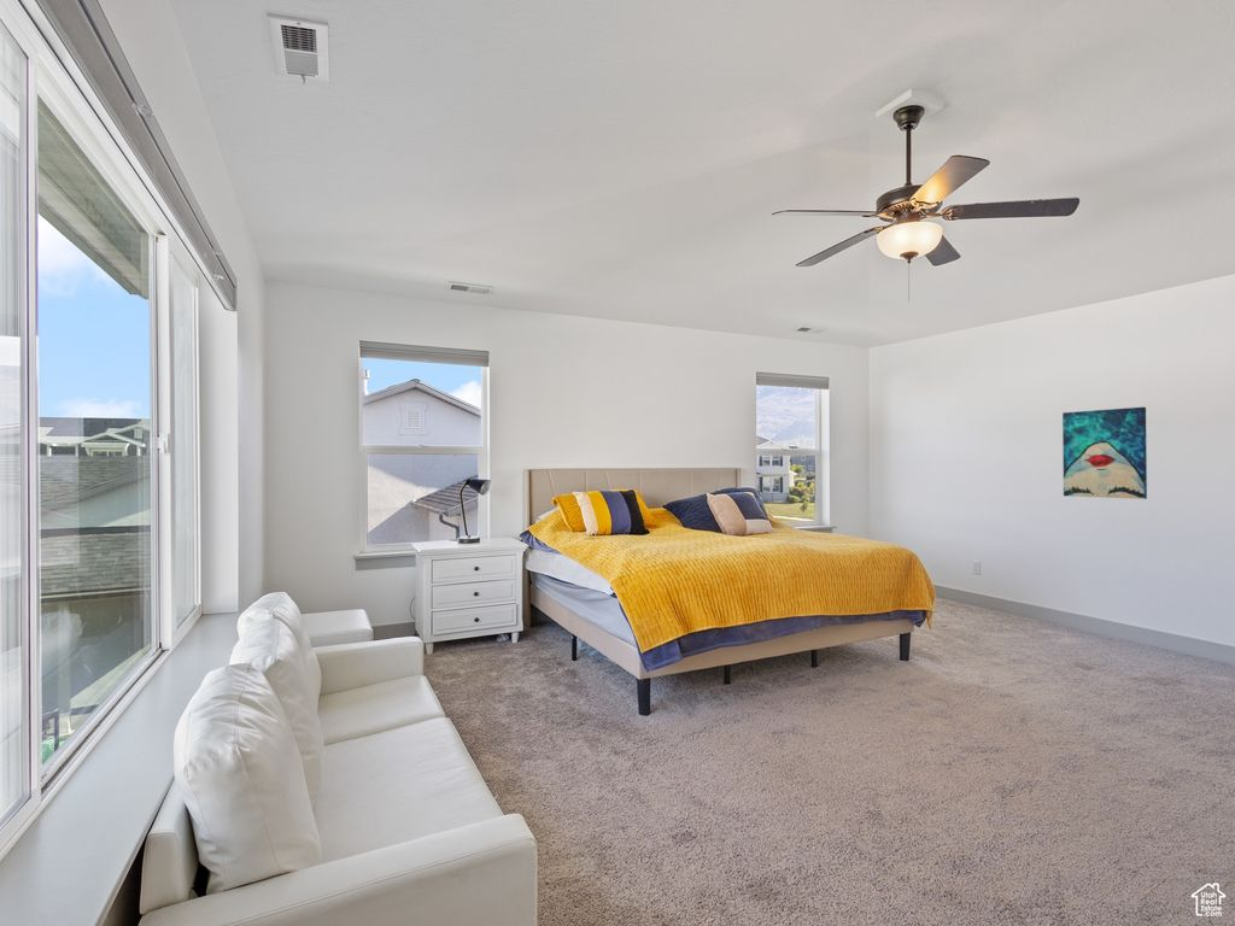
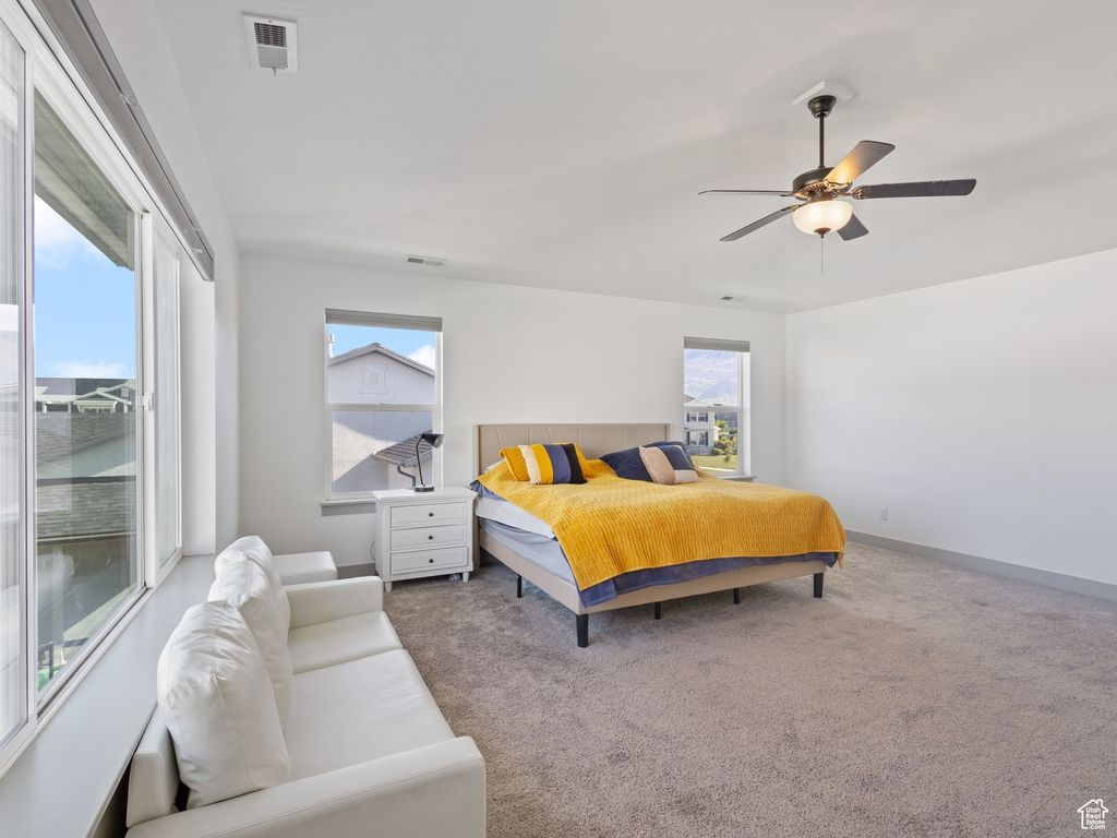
- wall art (1102, 453)
